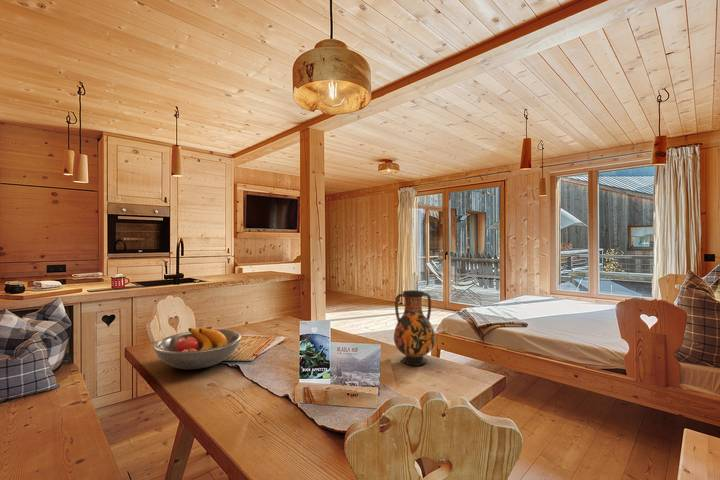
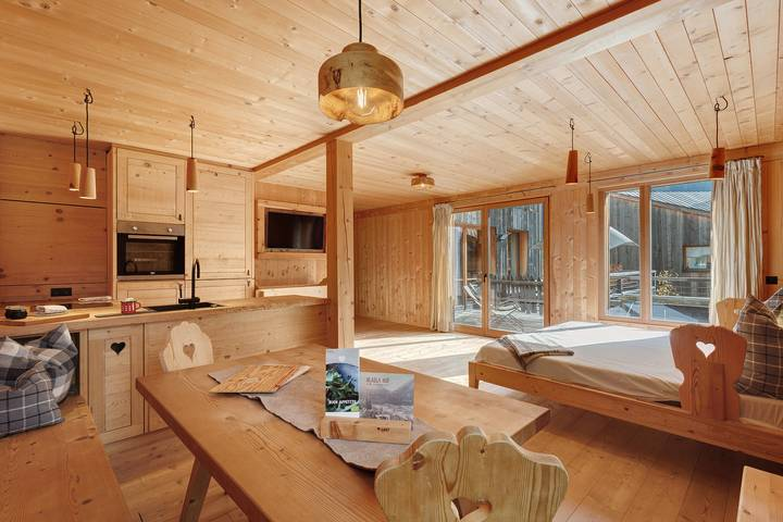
- vase (414, 326)
- fruit bowl (199, 348)
